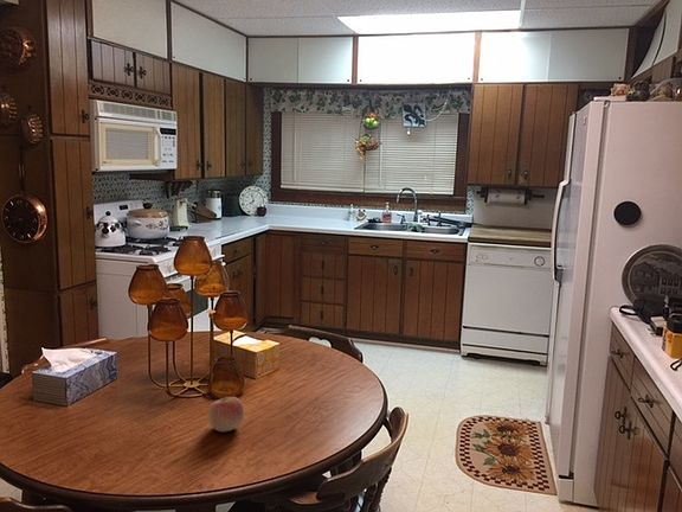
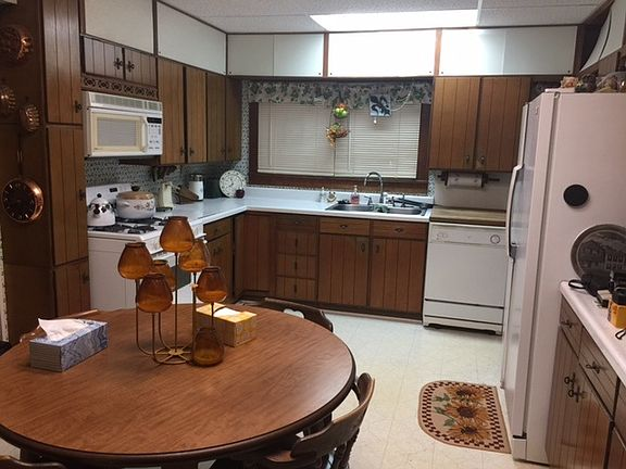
- apple (225, 412)
